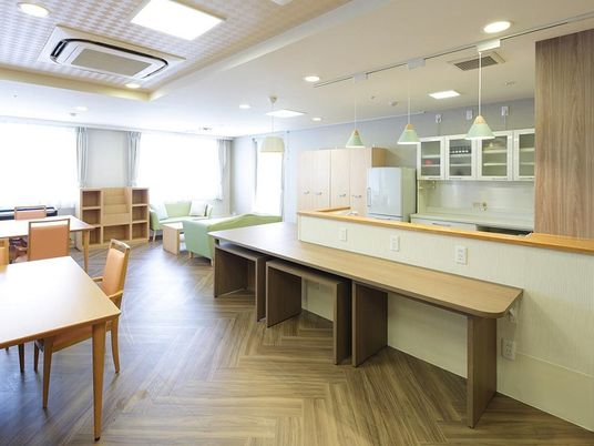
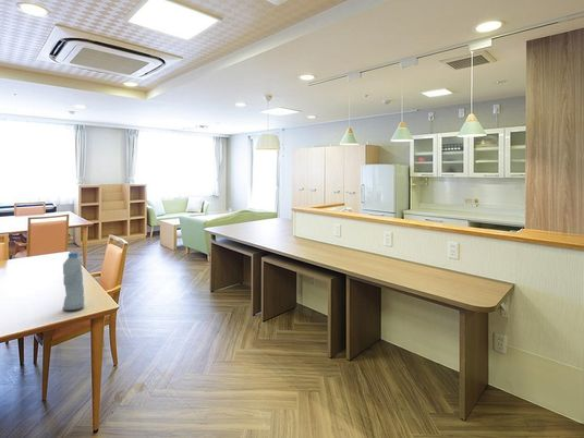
+ water bottle (73, 280)
